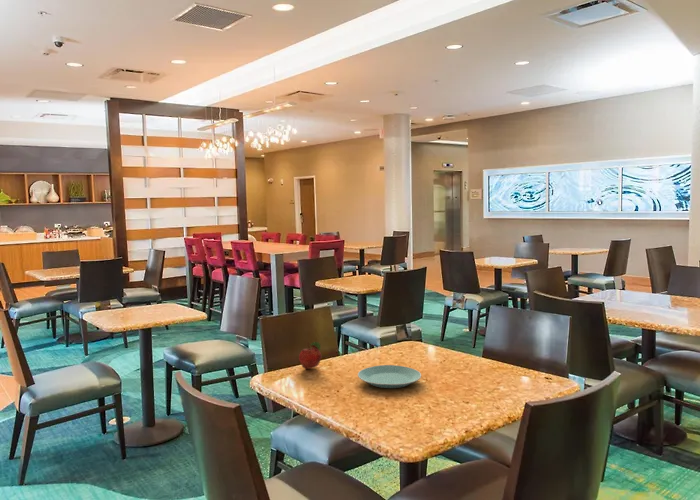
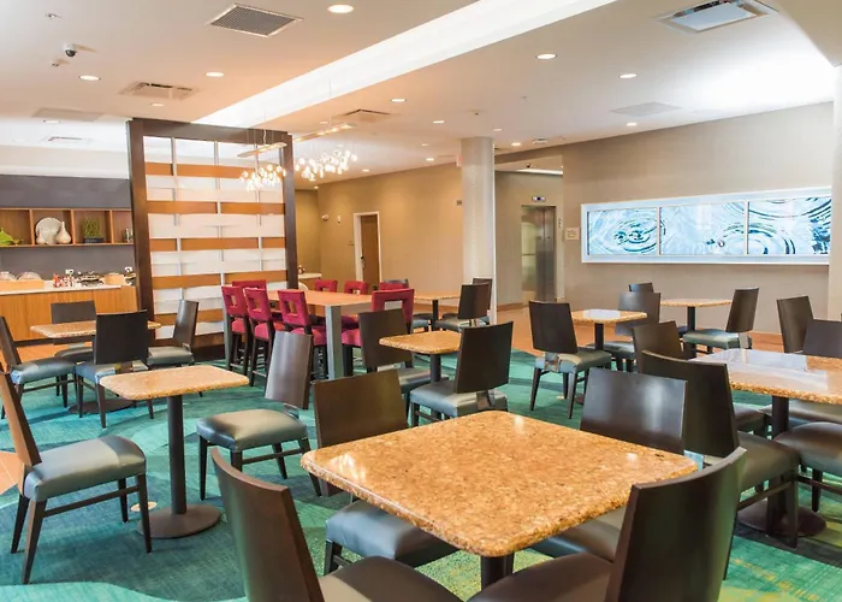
- plate (389, 377)
- fruit (311, 355)
